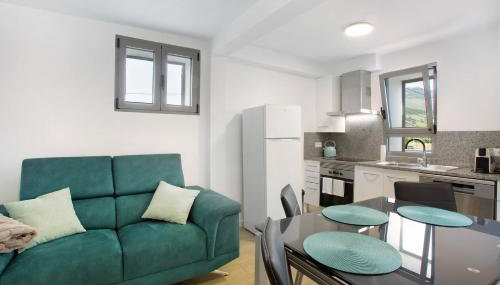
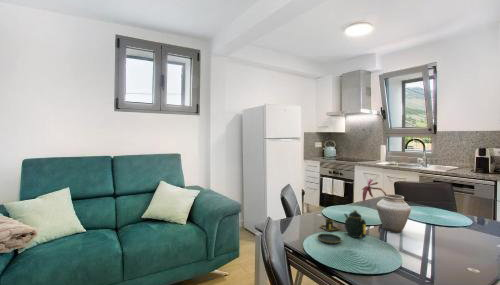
+ teapot (332, 221)
+ vase (384, 204)
